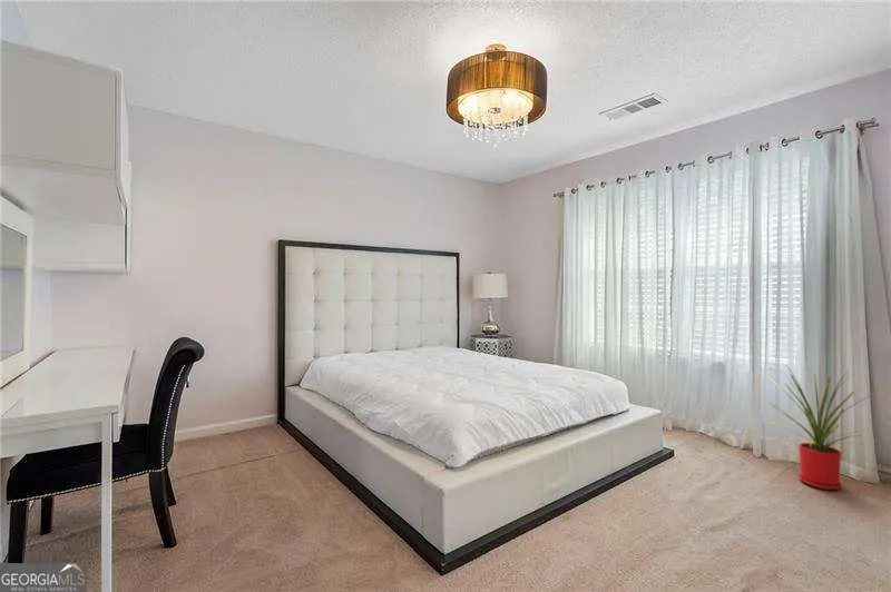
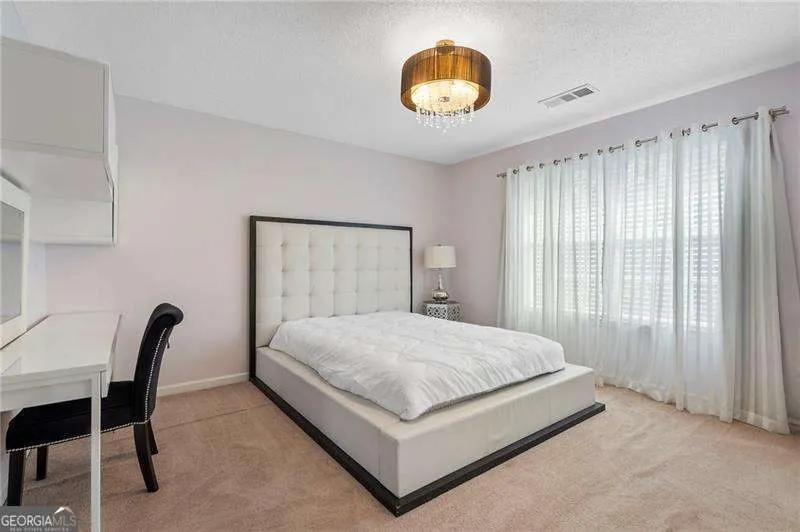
- house plant (820, 425)
